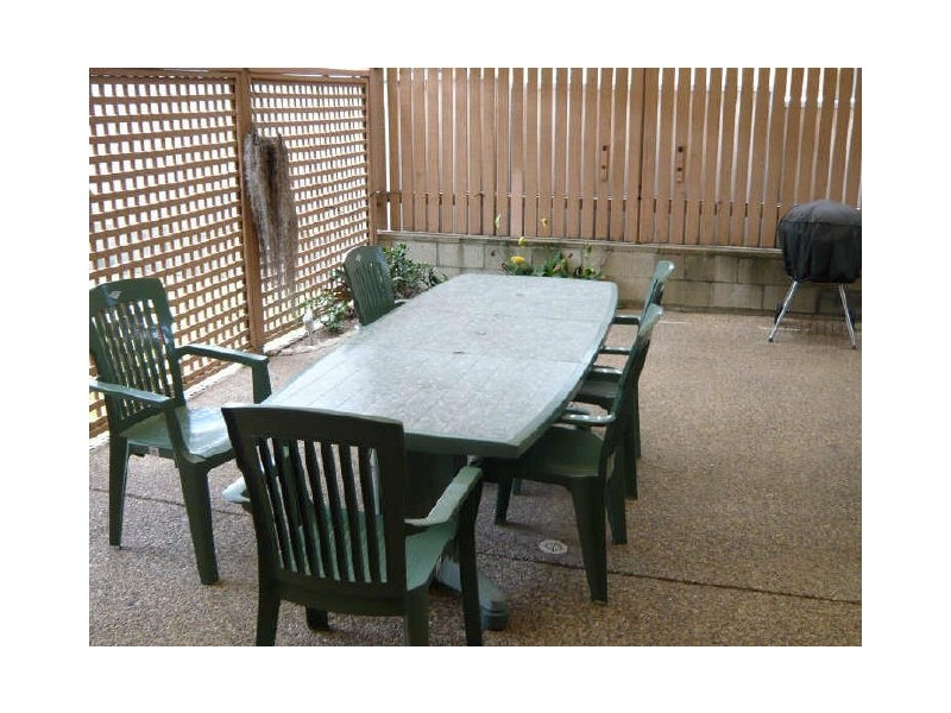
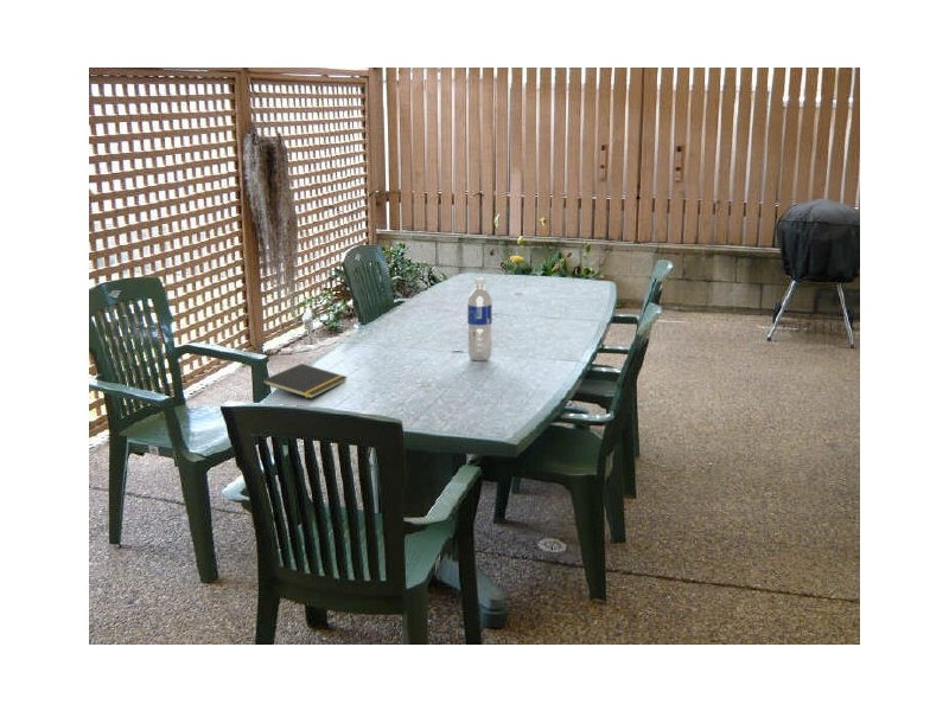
+ water bottle (479, 319)
+ notepad (306, 379)
